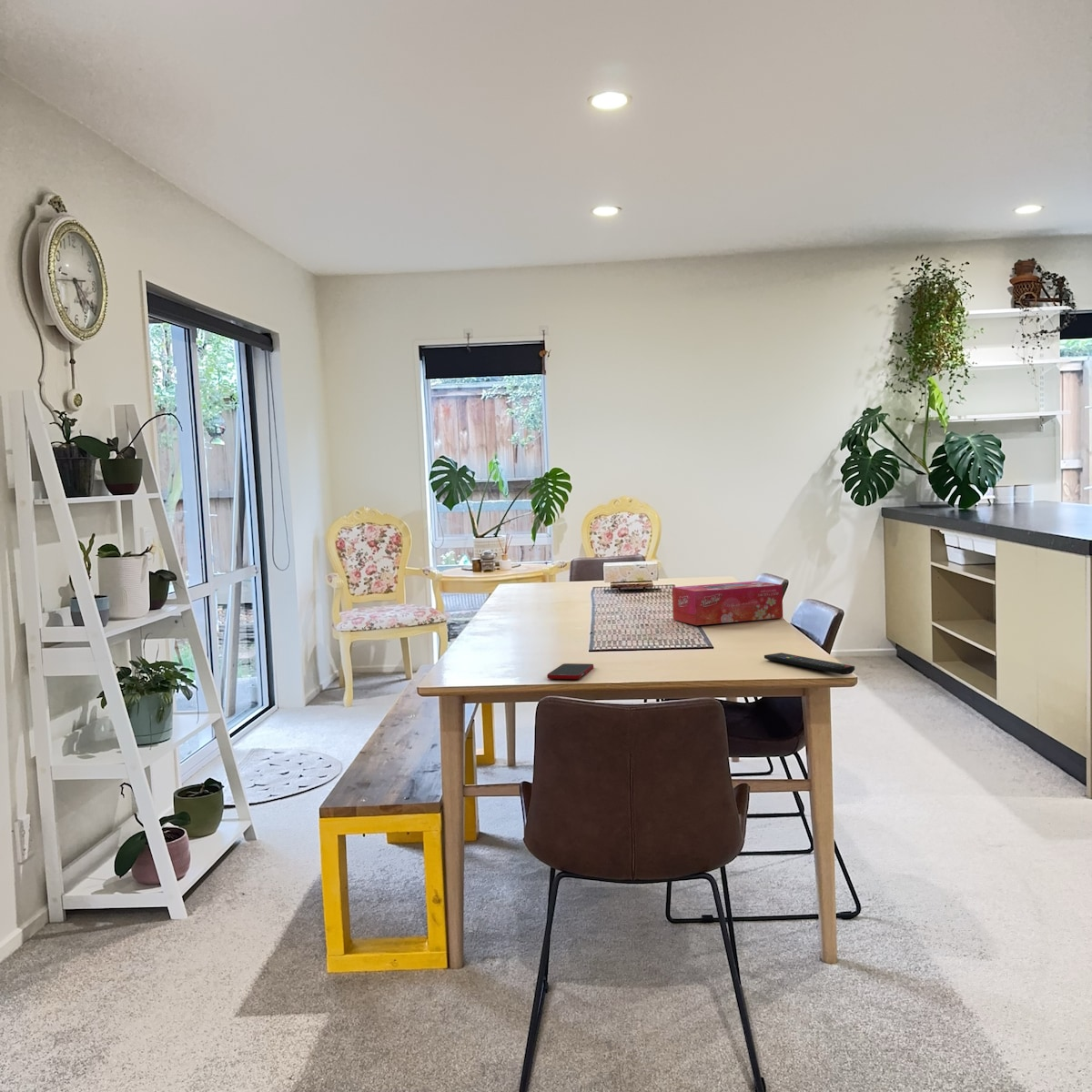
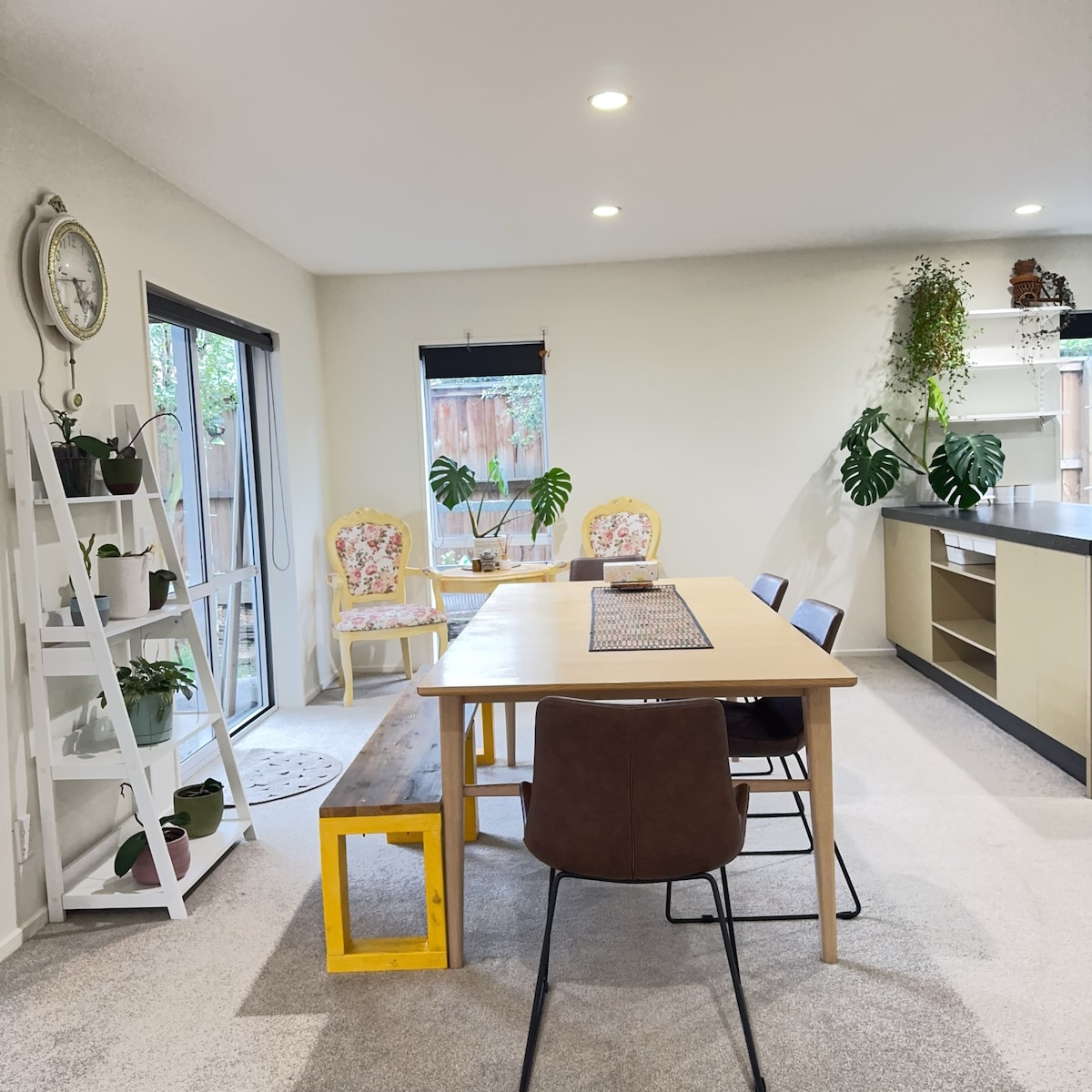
- cell phone (571, 671)
- remote control (808, 663)
- tissue box (726, 602)
